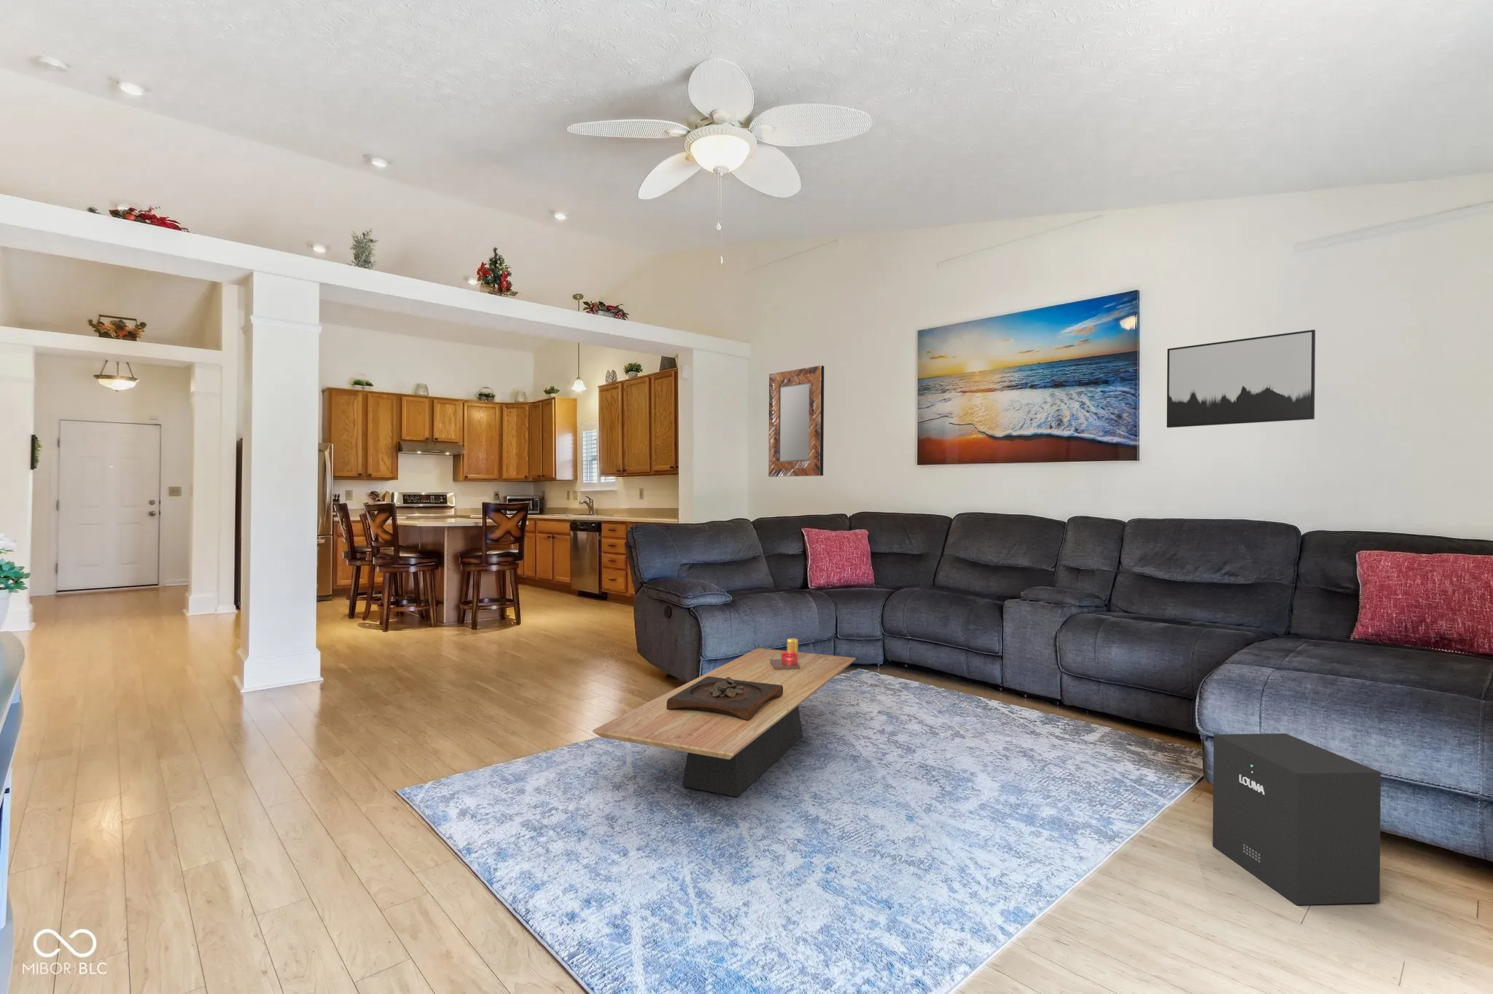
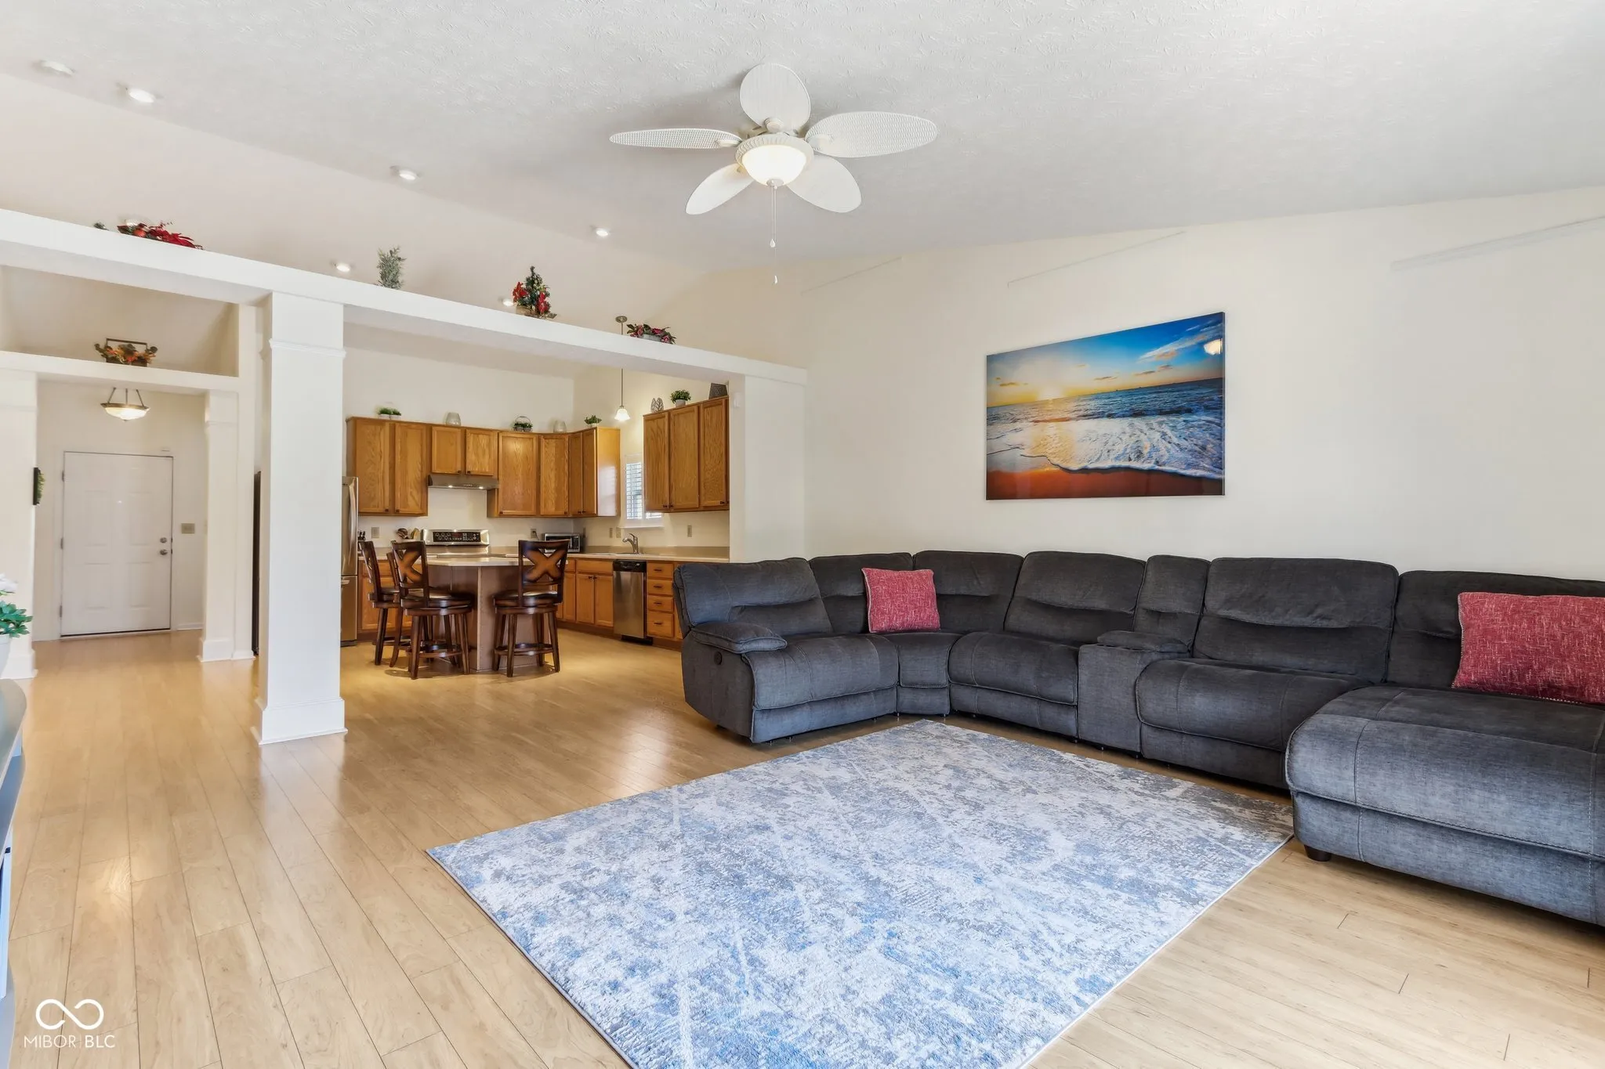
- wooden tray (725, 689)
- coffee table (748, 722)
- wall art (1237, 382)
- speaker (1290, 812)
- candle (785, 652)
- home mirror (795, 423)
